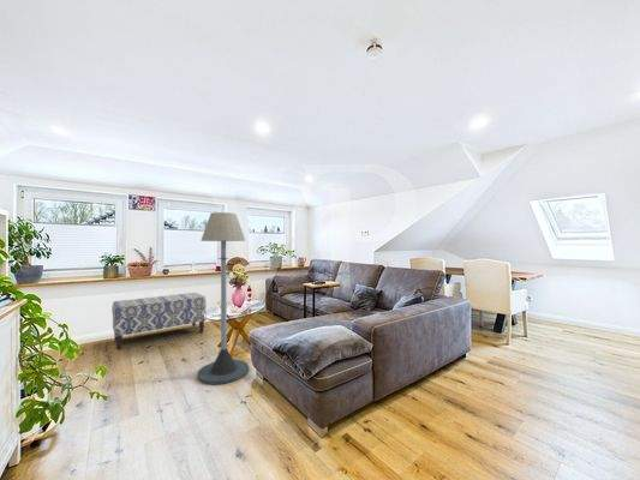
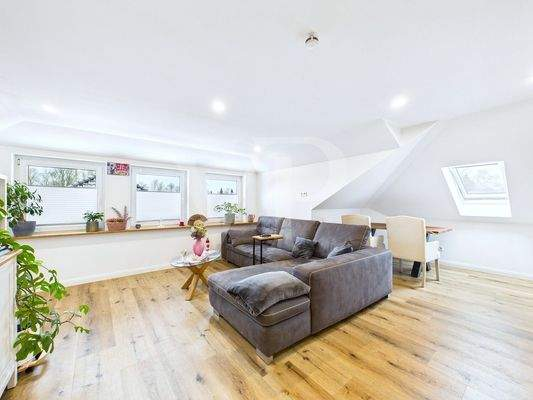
- floor lamp (223, 292)
- bench (161, 317)
